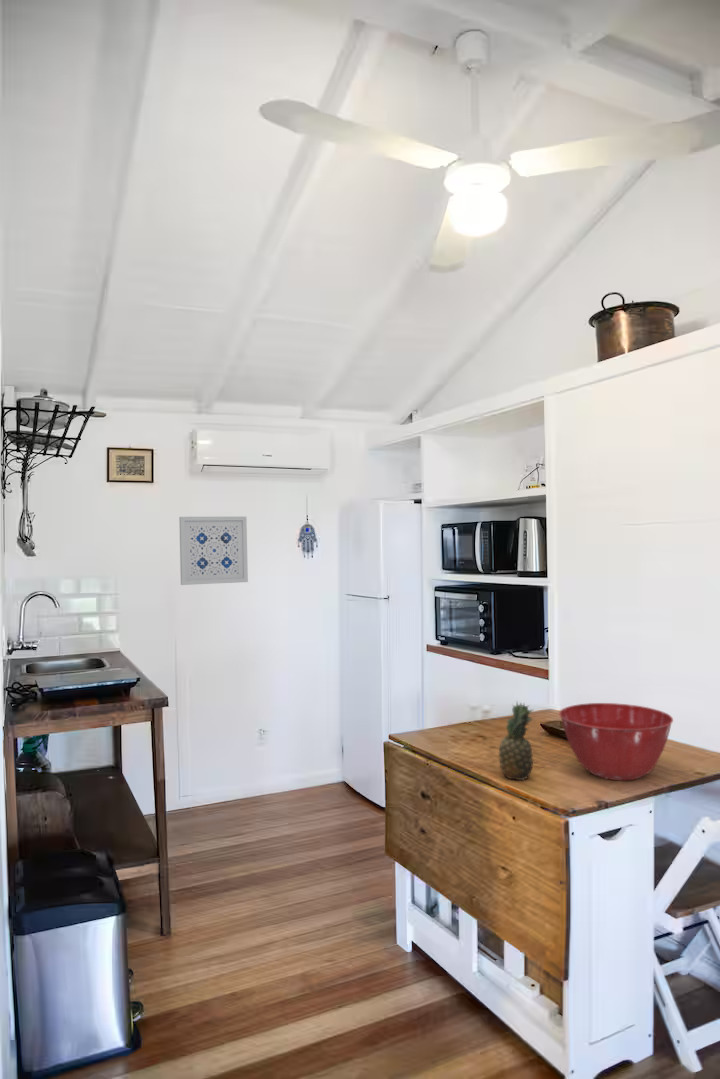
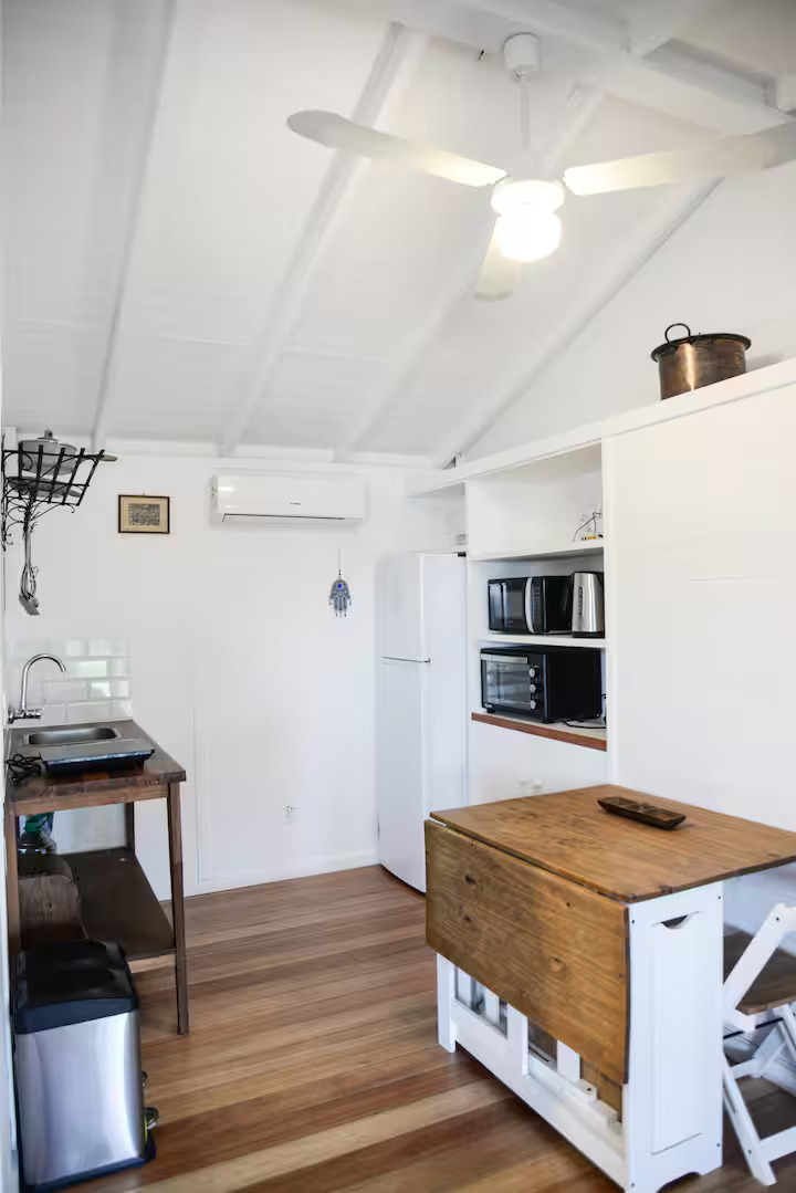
- wall art (214, 550)
- fruit (516, 738)
- mixing bowl (615, 743)
